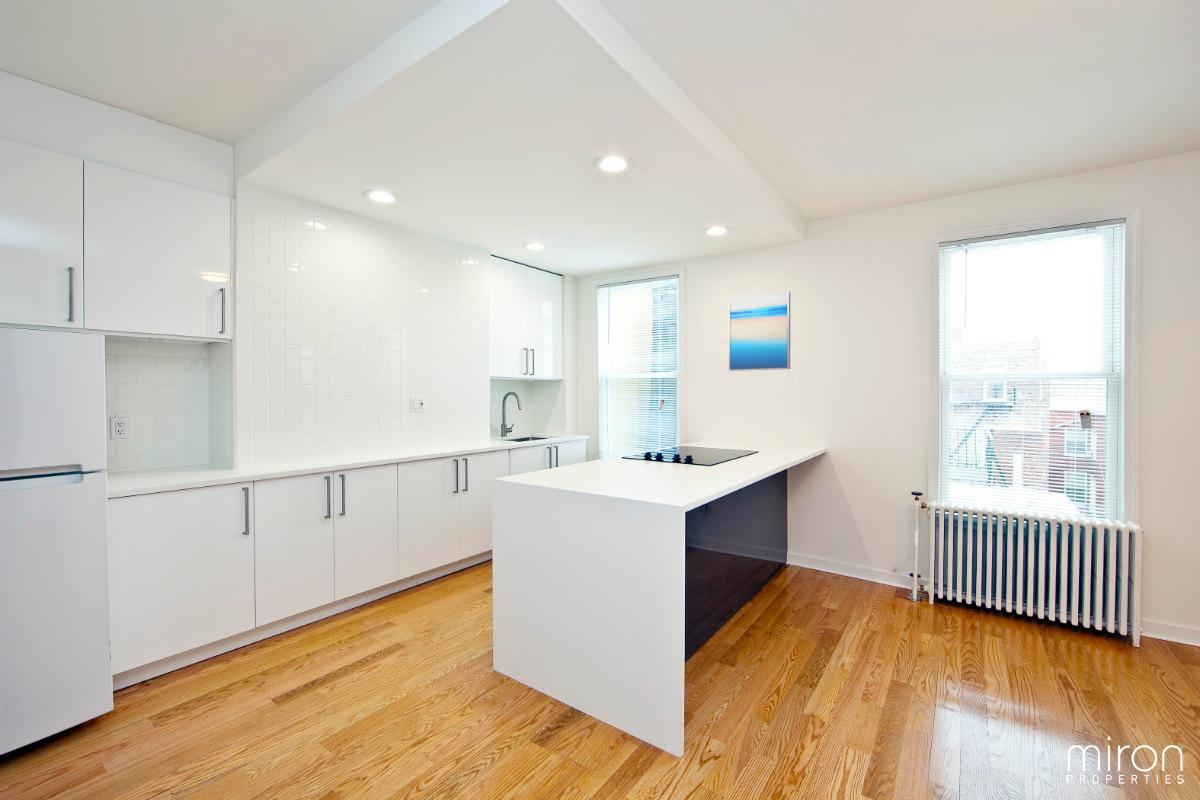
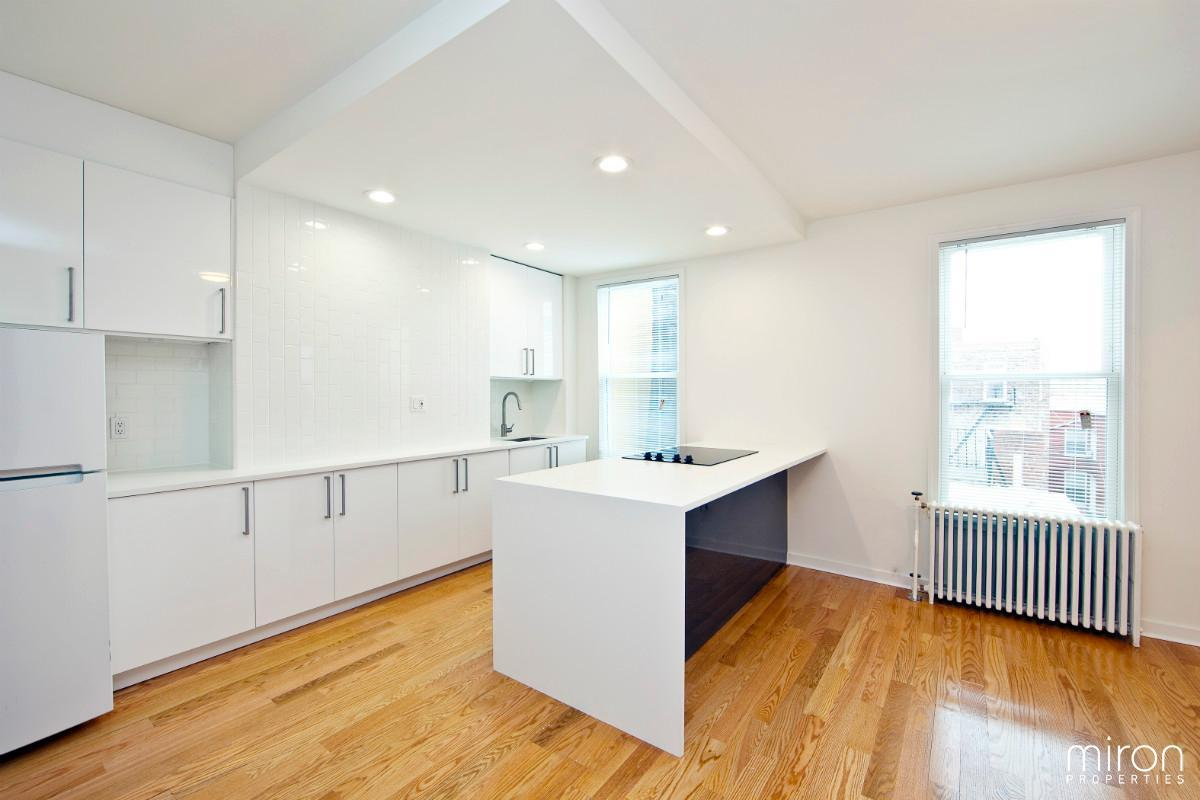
- wall art (758, 332)
